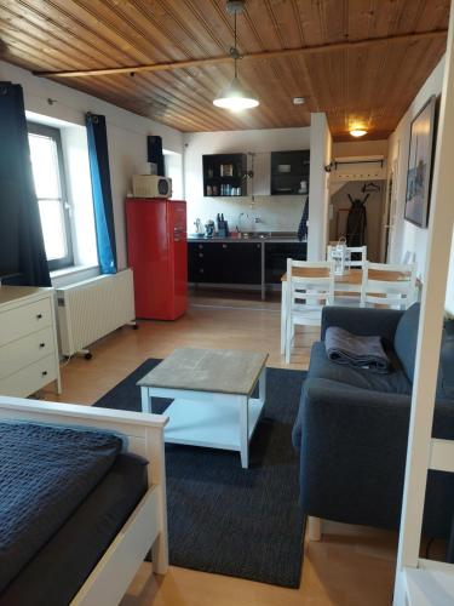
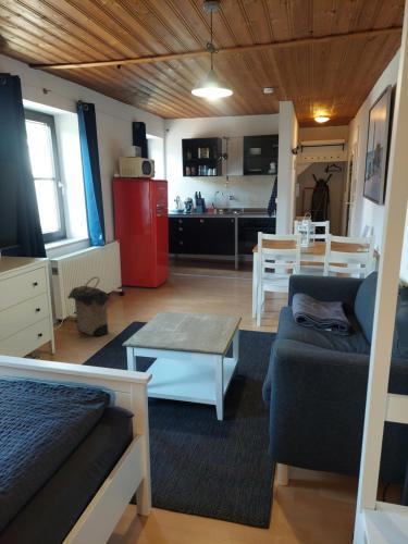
+ laundry hamper (88, 304)
